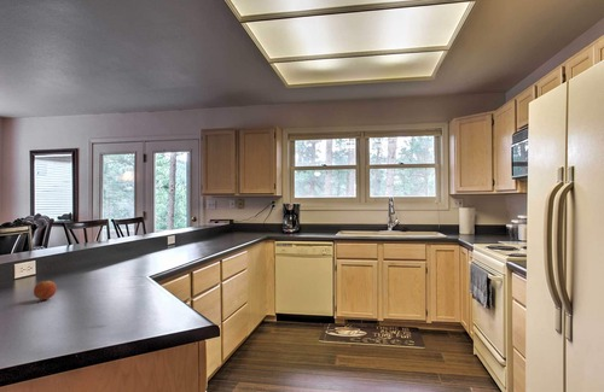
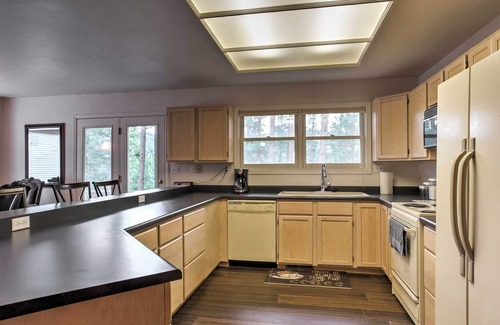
- fruit (45, 288)
